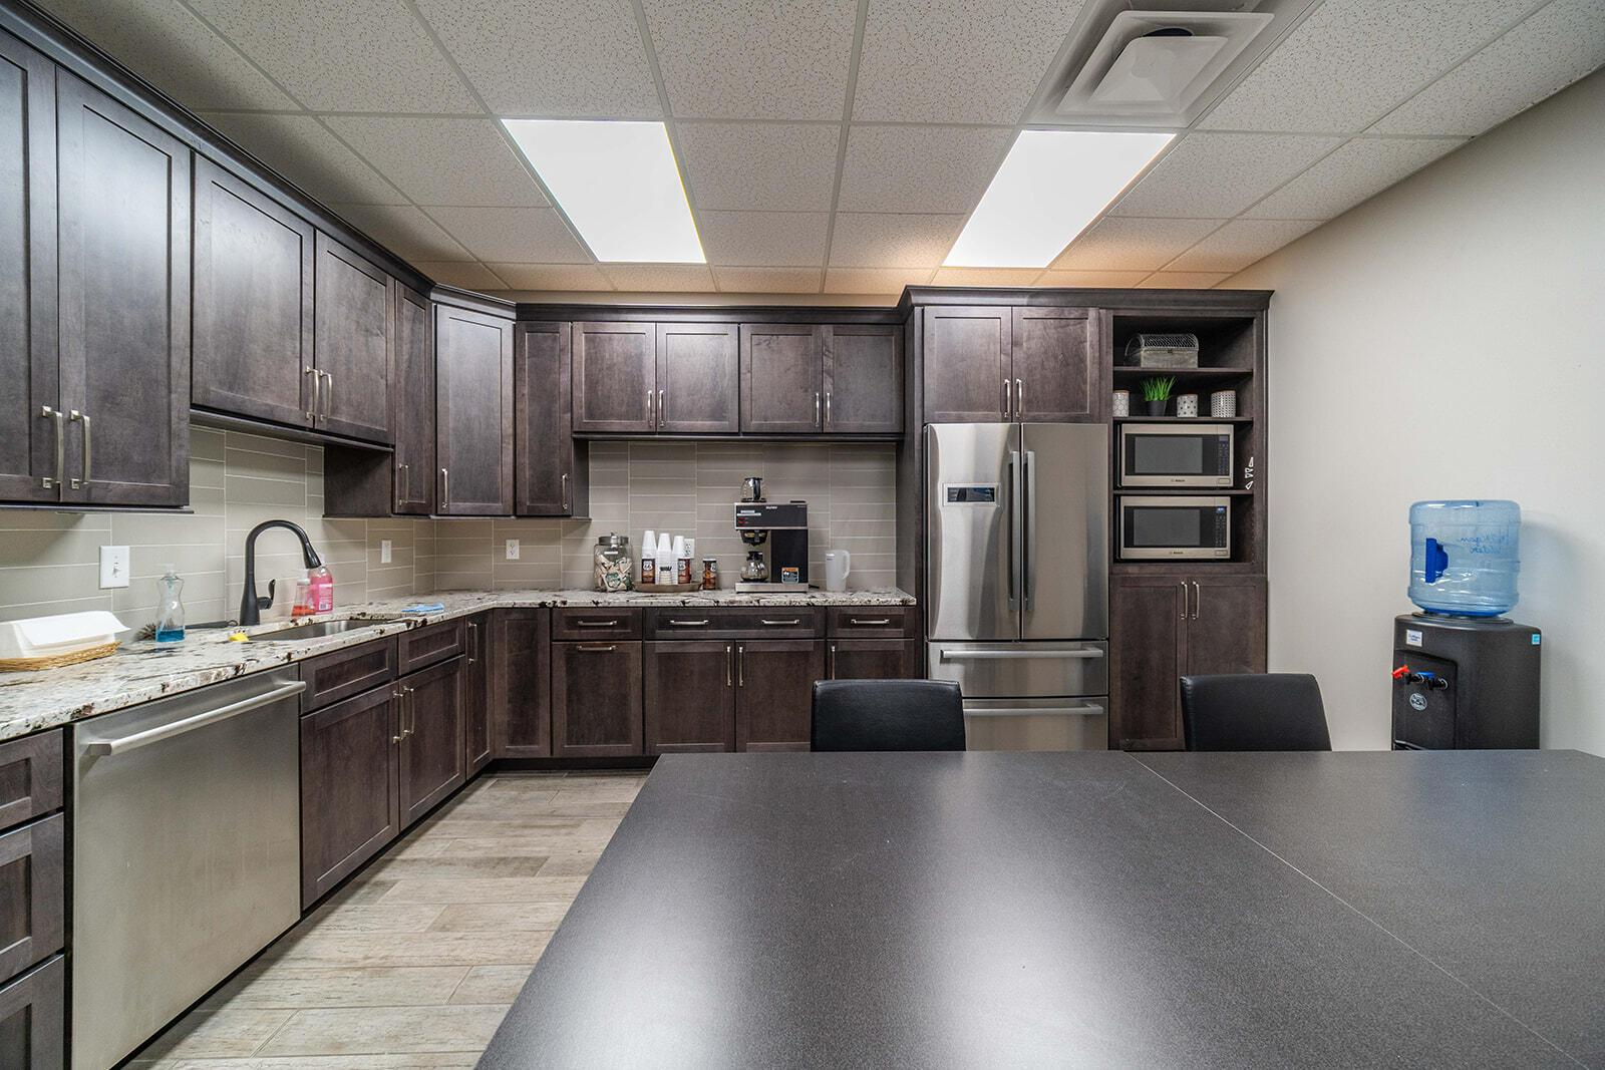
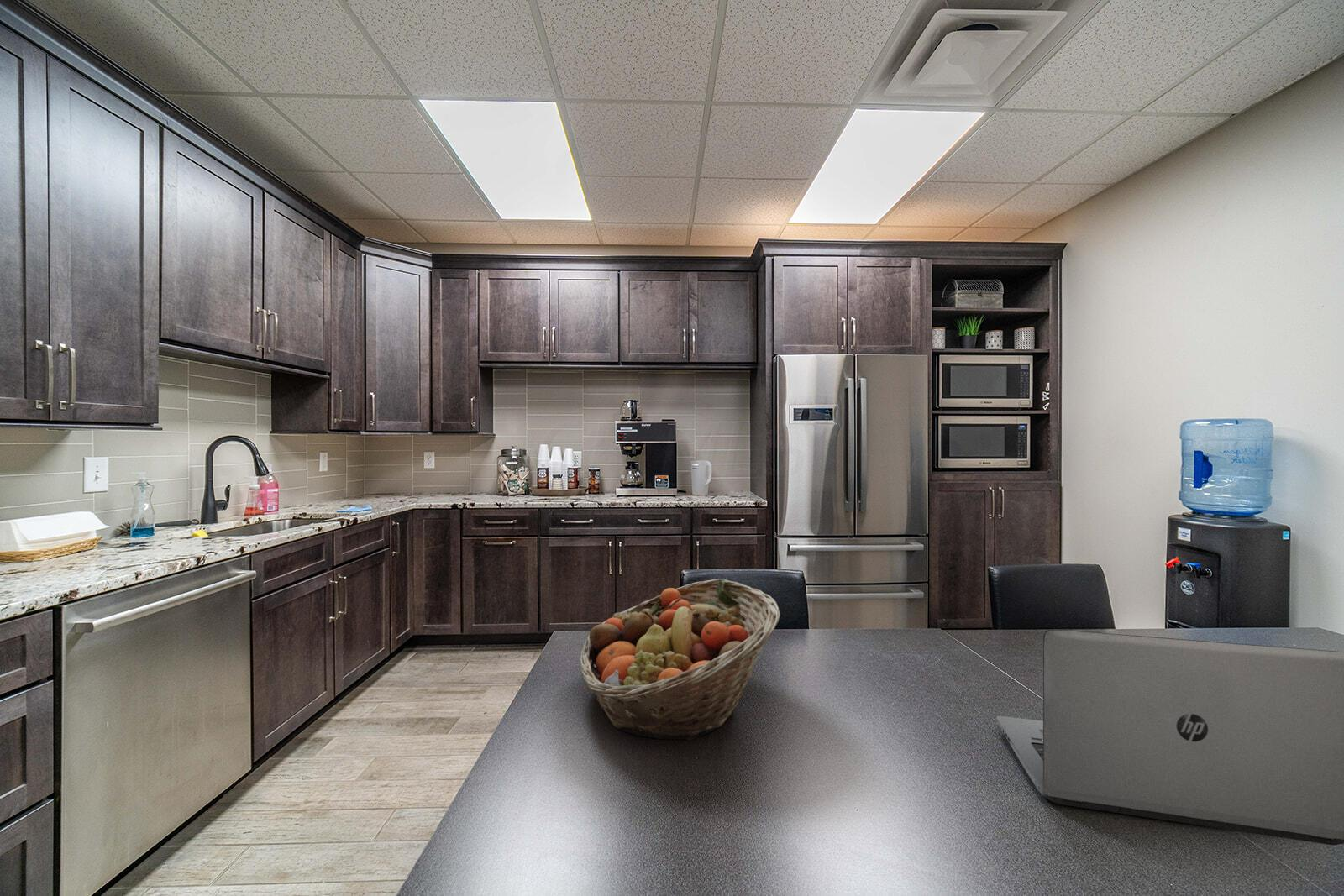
+ fruit basket (676, 647)
+ laptop (1143, 697)
